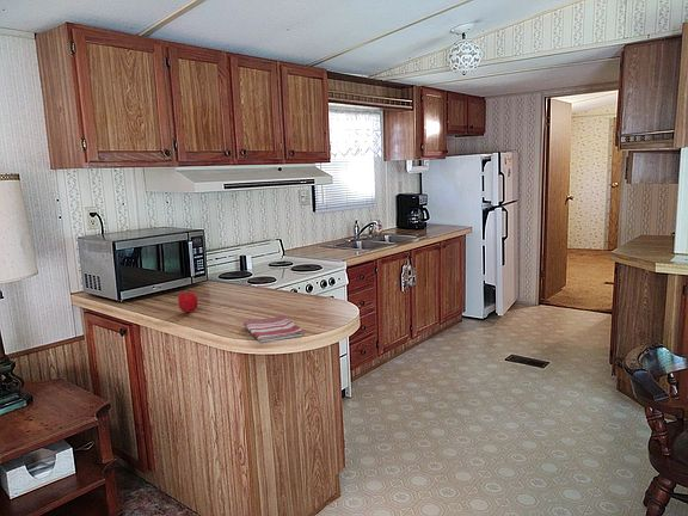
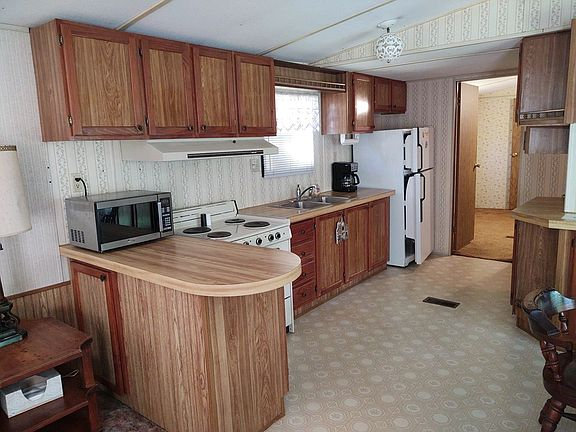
- dish towel (272, 327)
- fruit (188, 301)
